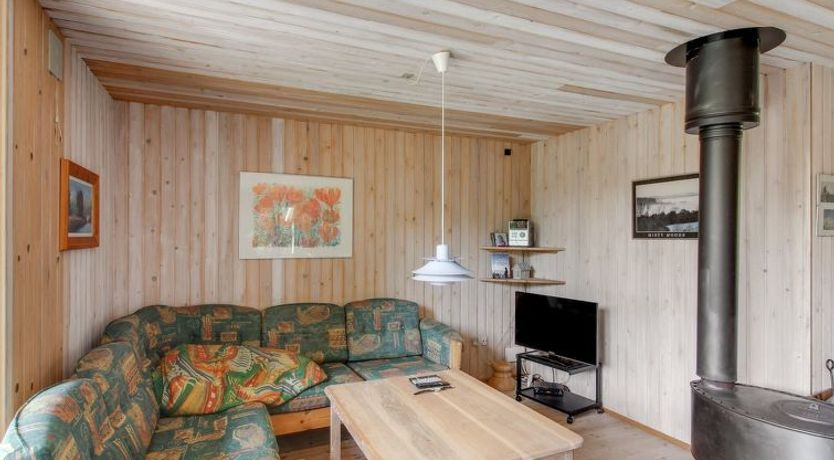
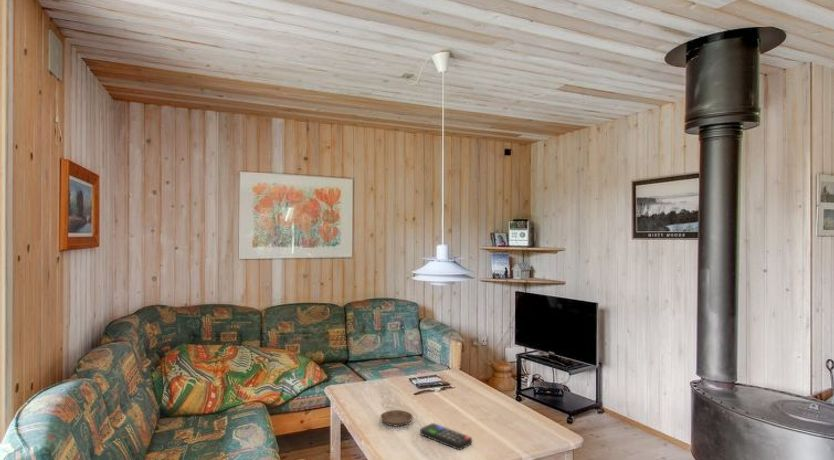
+ remote control (445, 435)
+ saucer (396, 418)
